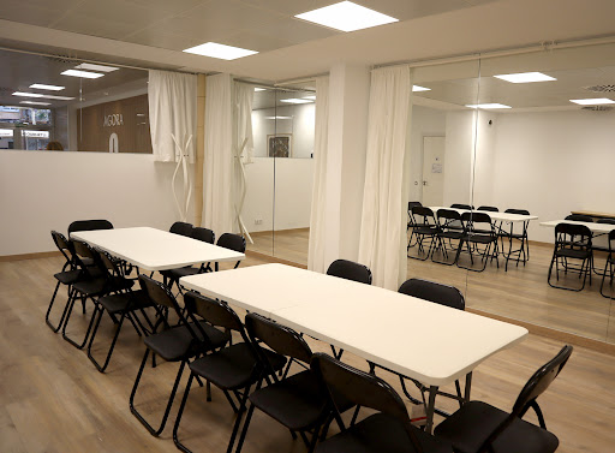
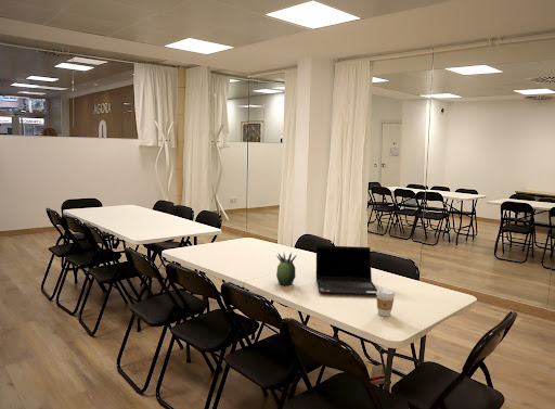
+ coffee cup (385, 302)
+ laptop computer (346, 269)
+ succulent plant (286, 268)
